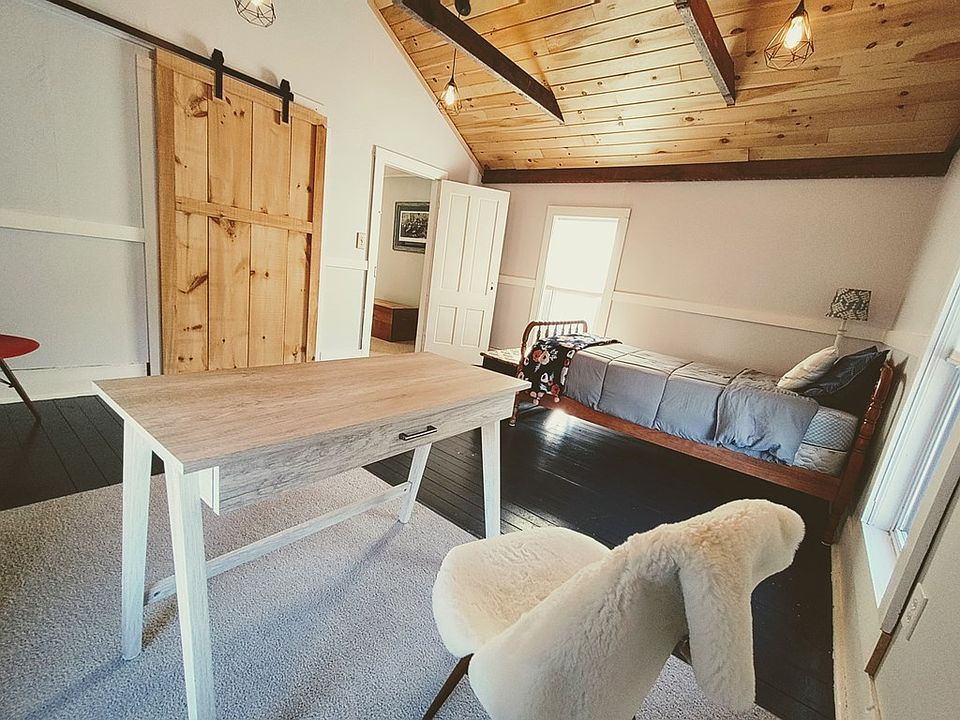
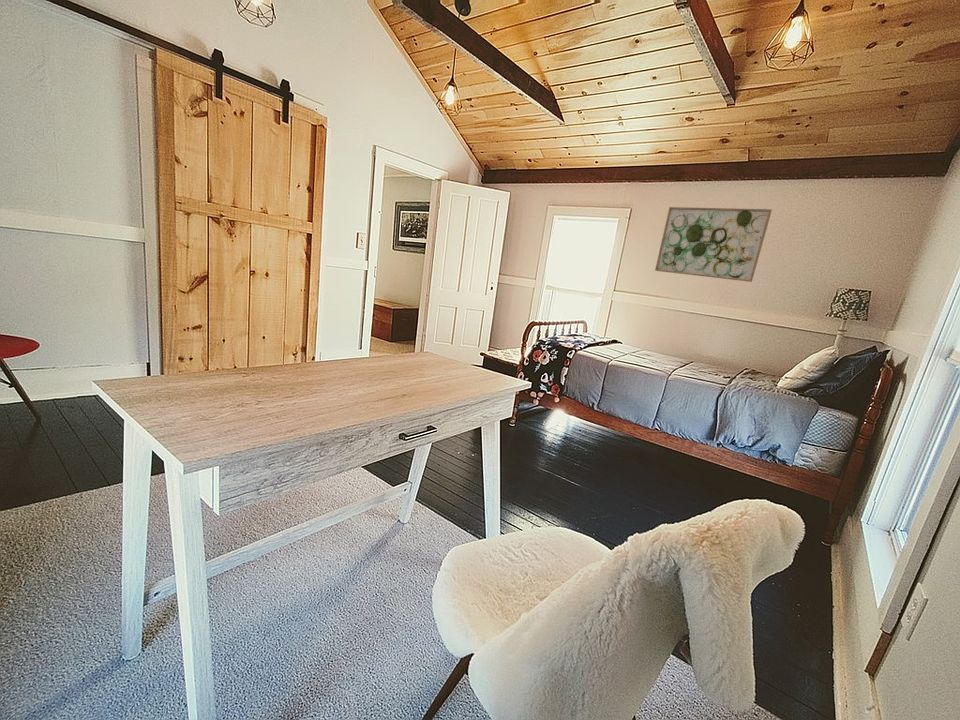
+ wall art (708, 242)
